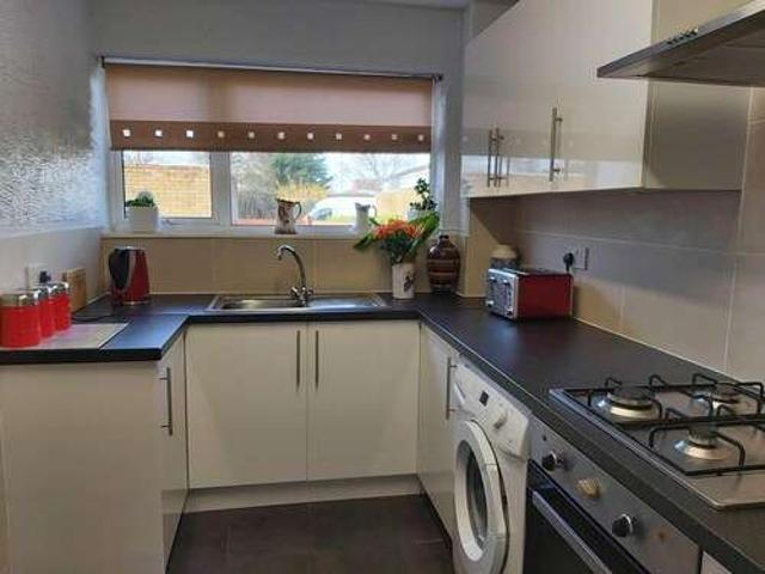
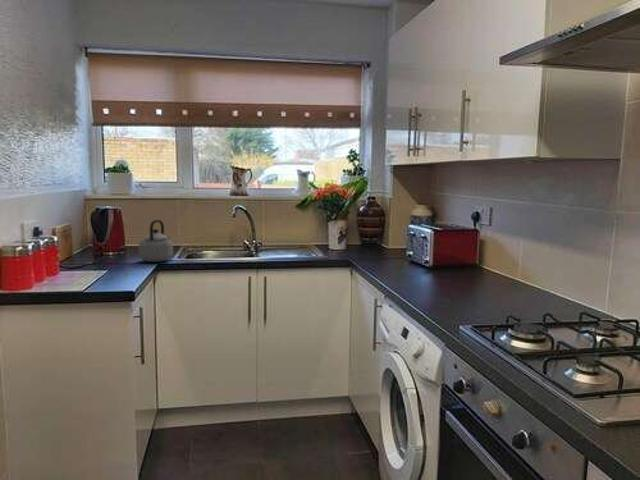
+ teapot (158, 239)
